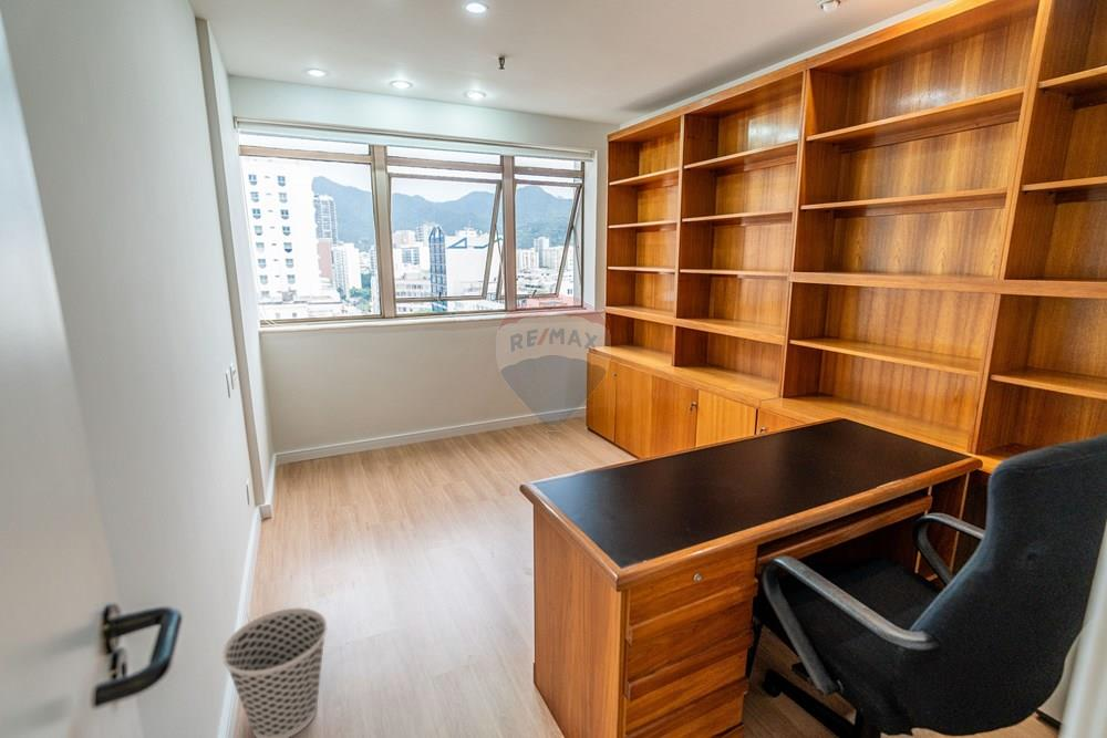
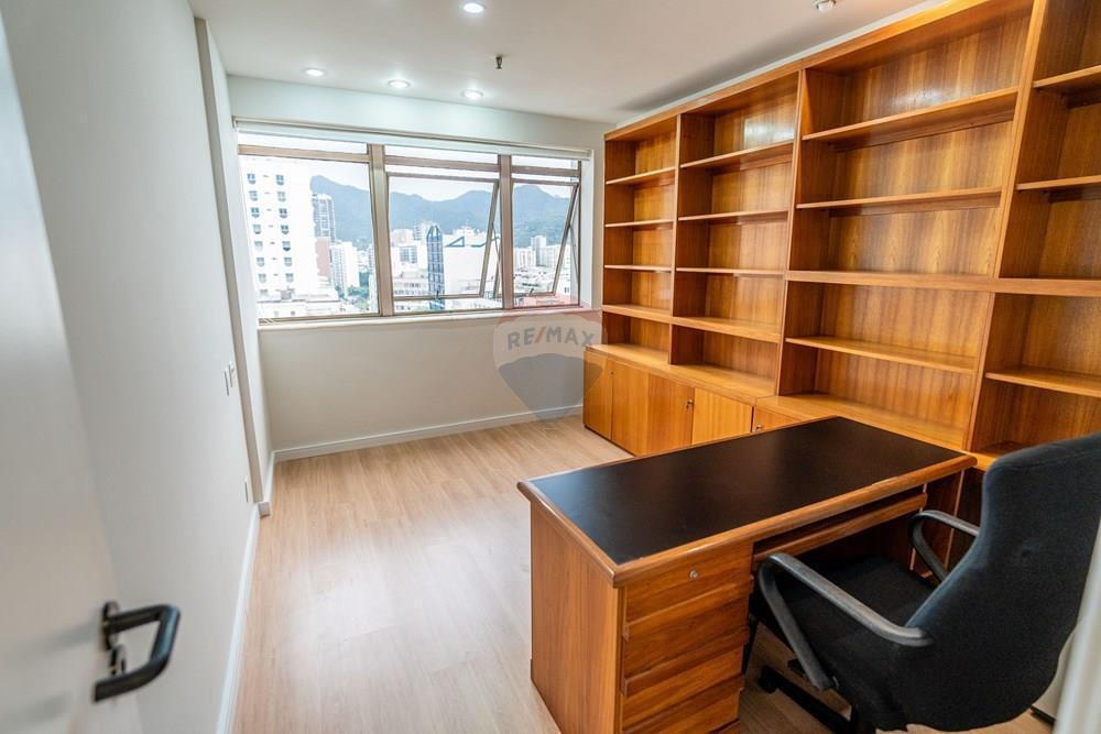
- wastebasket (280, 676)
